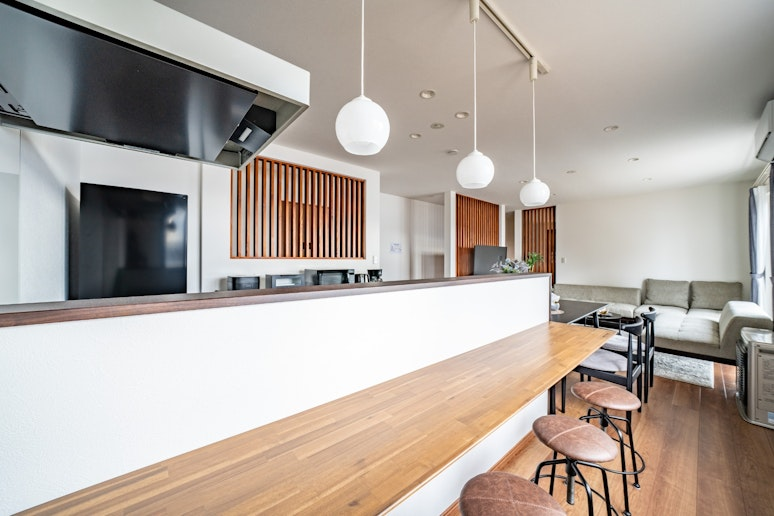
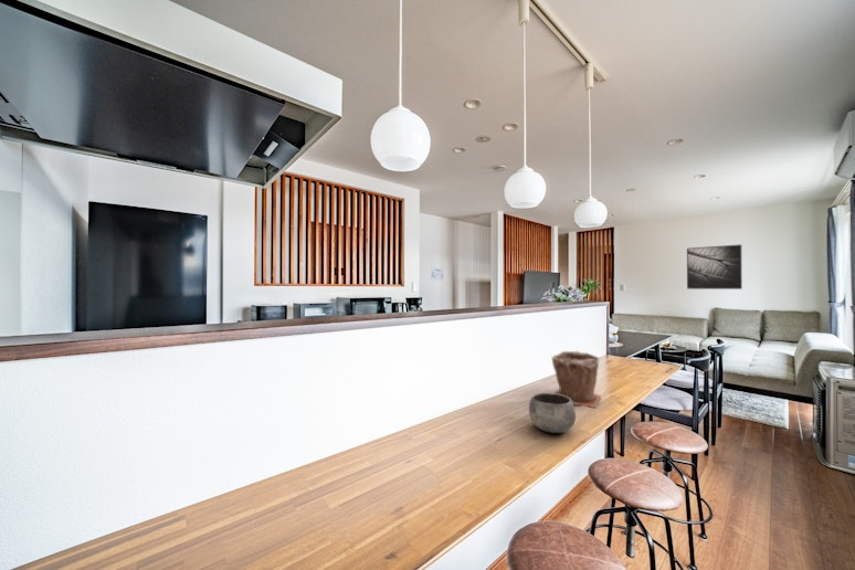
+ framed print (712, 267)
+ bowl (551, 413)
+ plant pot (574, 376)
